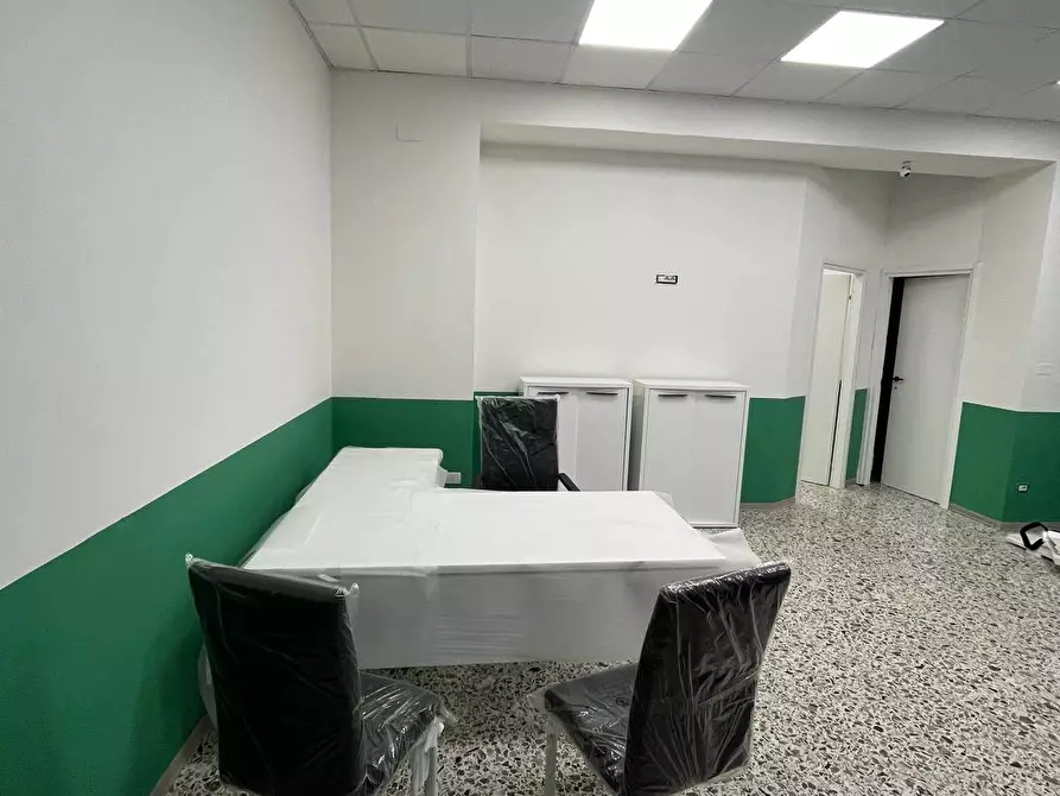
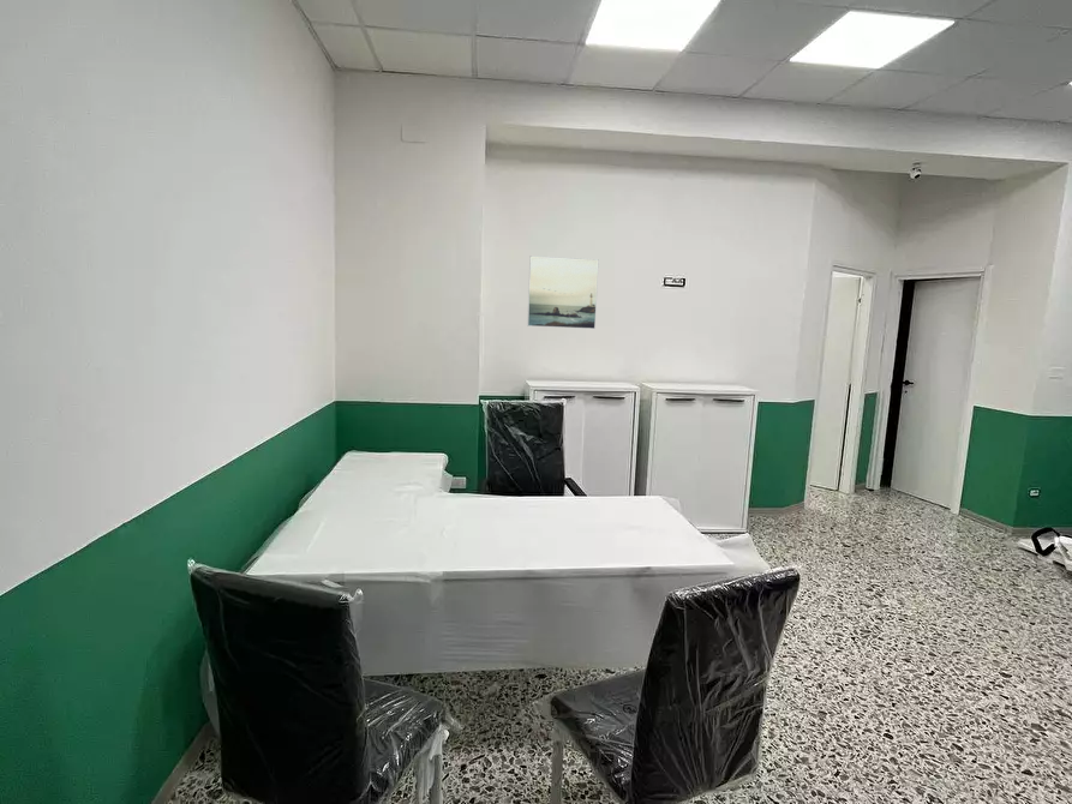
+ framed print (562, 293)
